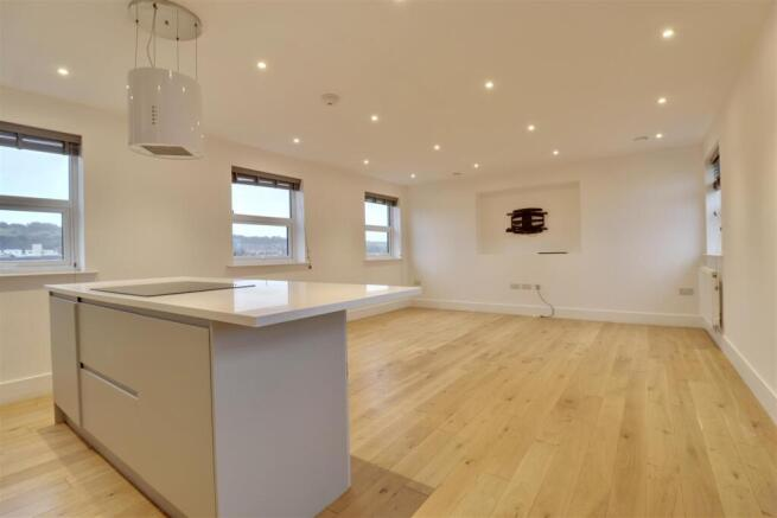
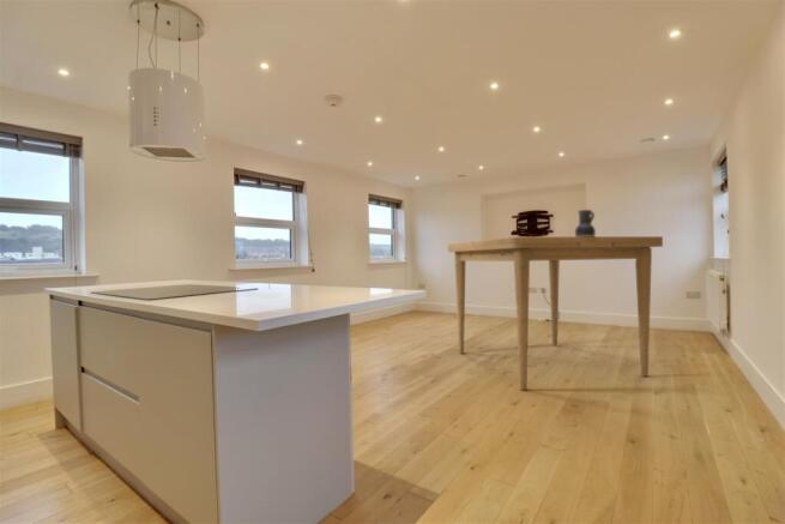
+ vase (586, 224)
+ dining table (550, 302)
